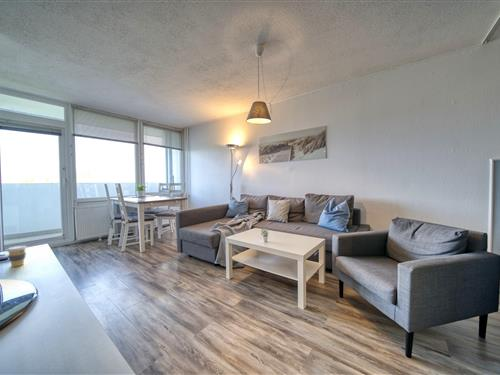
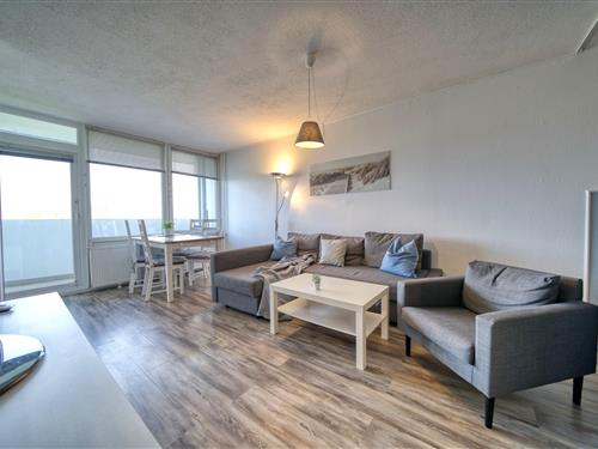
- coffee cup (17, 256)
